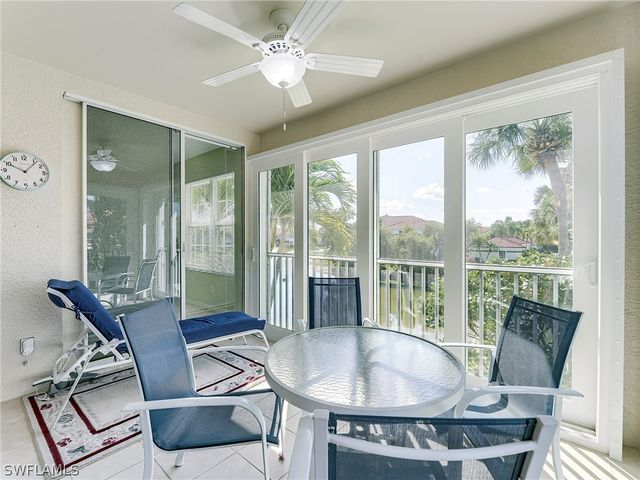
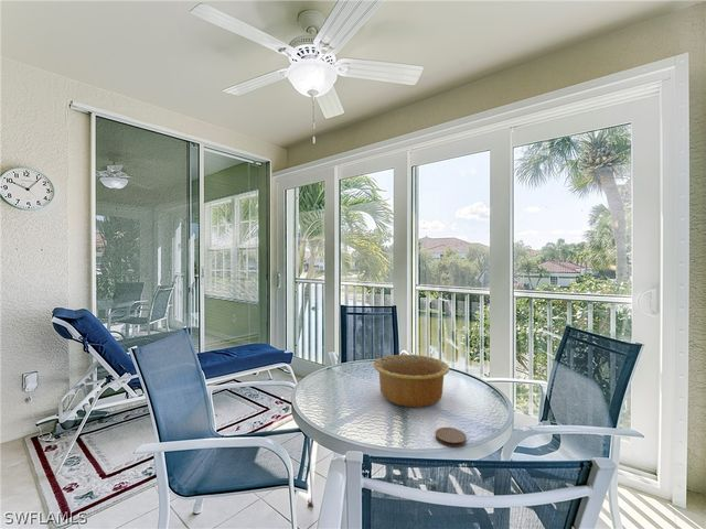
+ coaster (450, 436)
+ bowl (410, 380)
